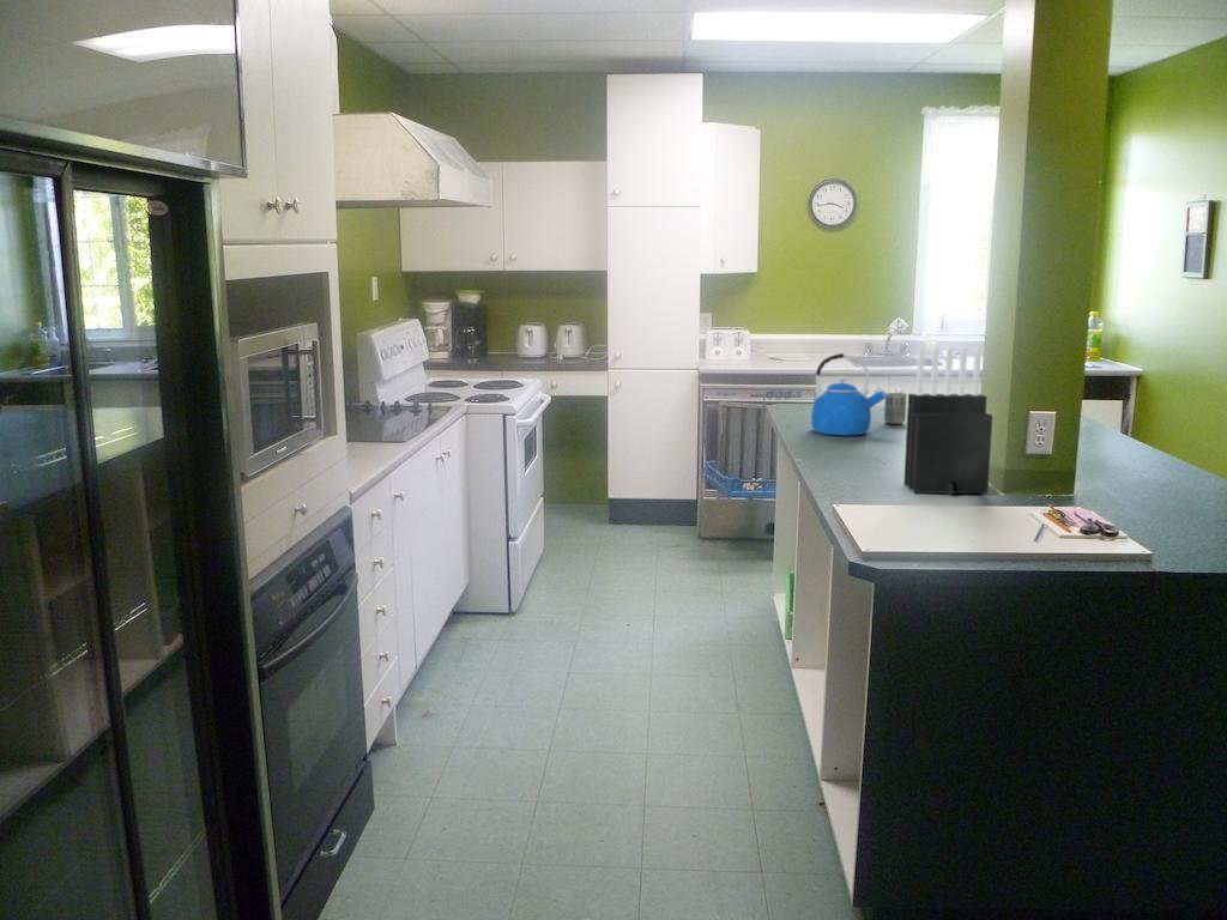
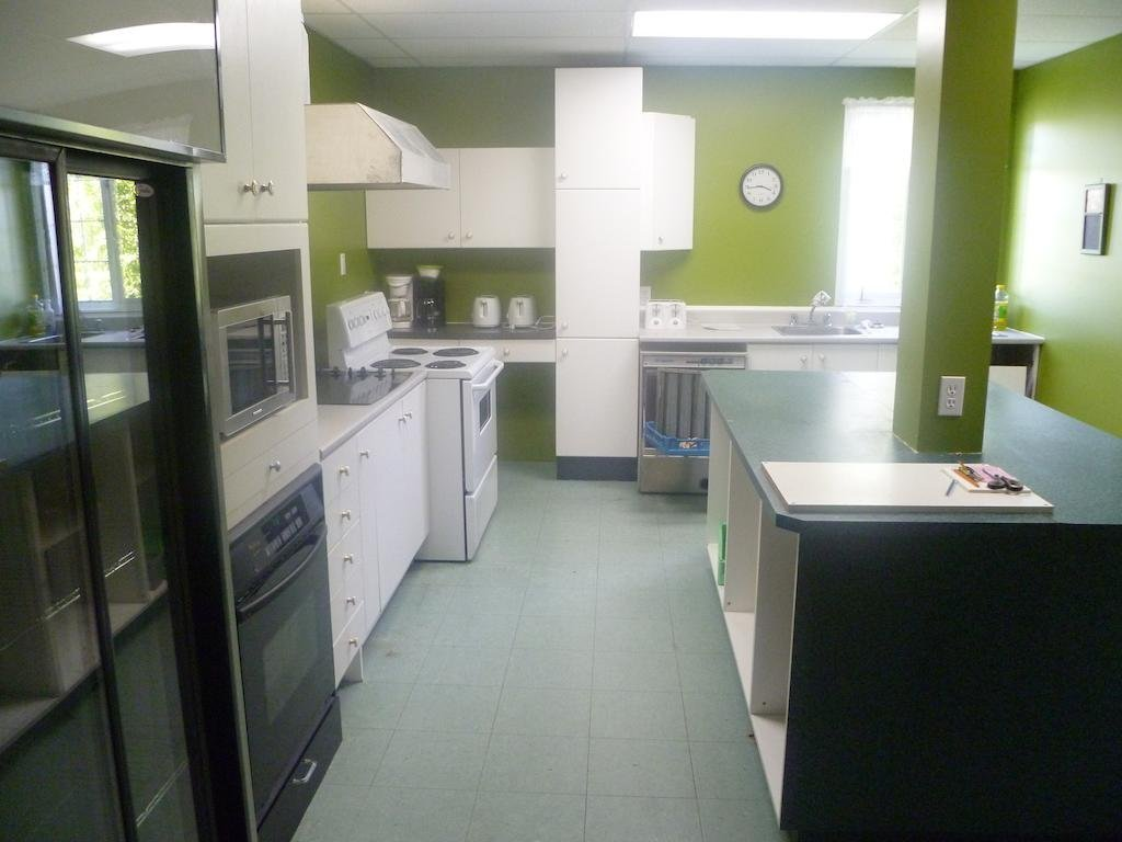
- kettle (848, 393)
- knife block (950, 419)
- cup (895, 407)
